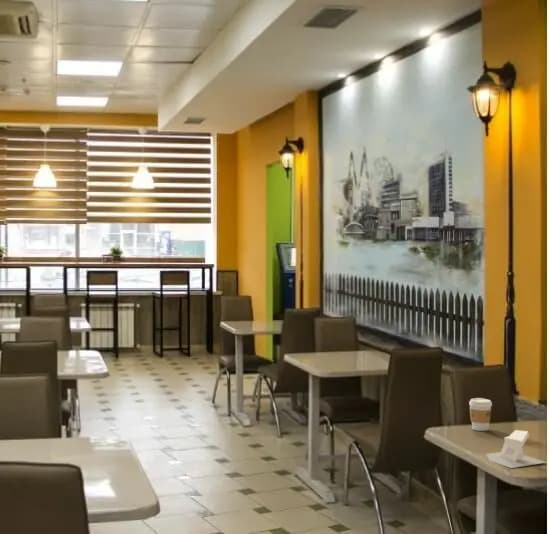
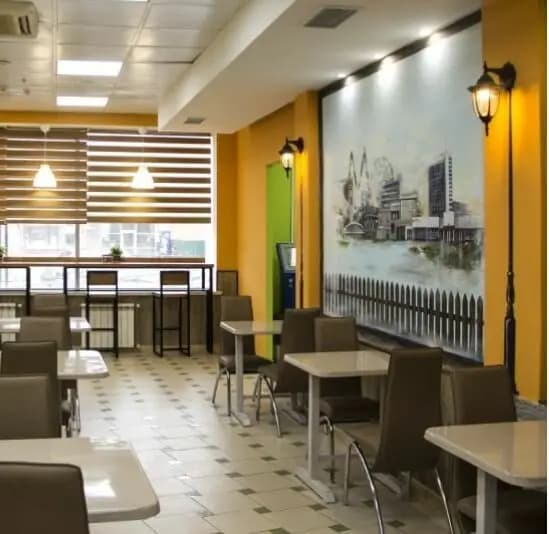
- coffee cup (480, 414)
- napkin holder (510, 444)
